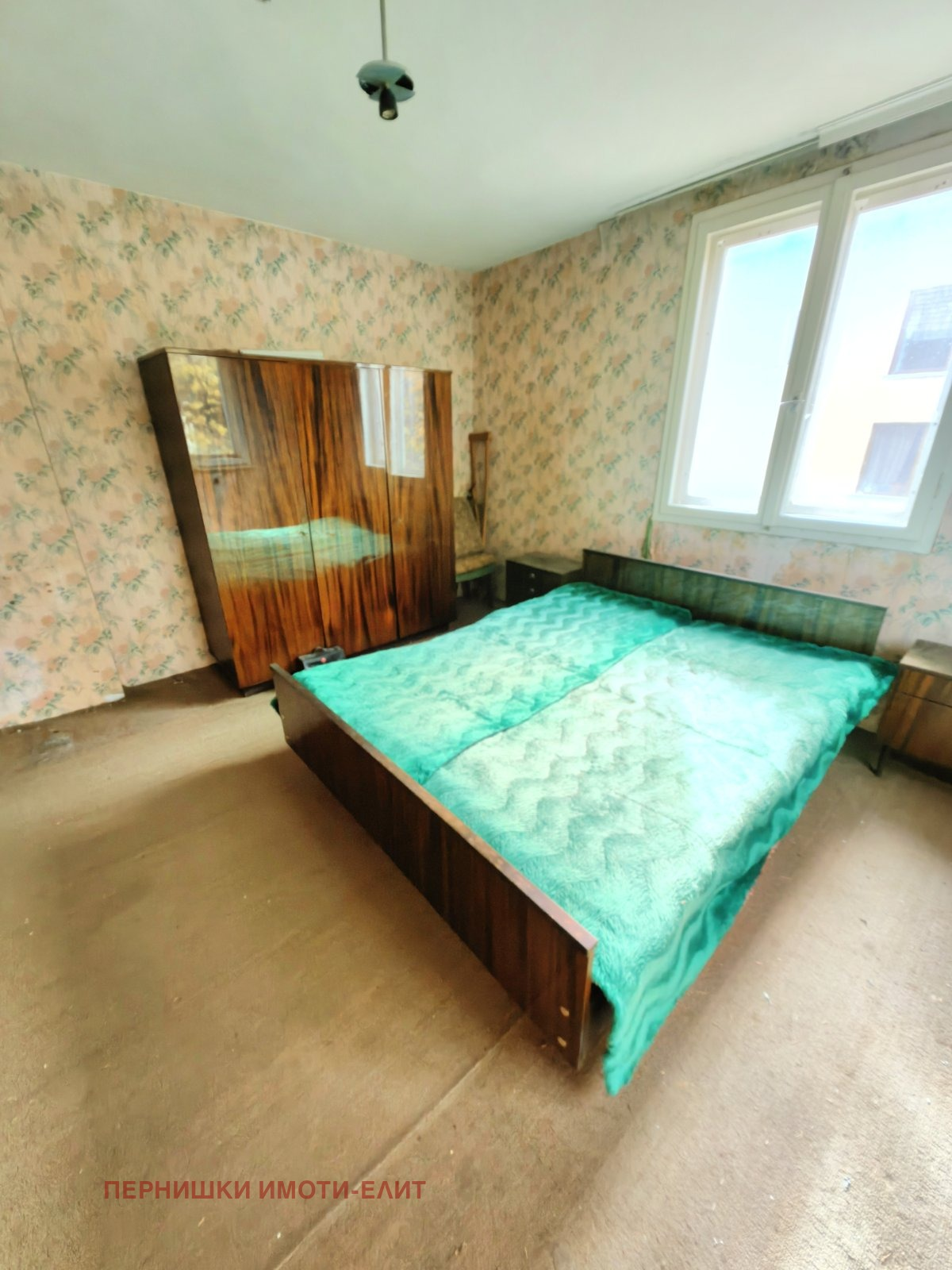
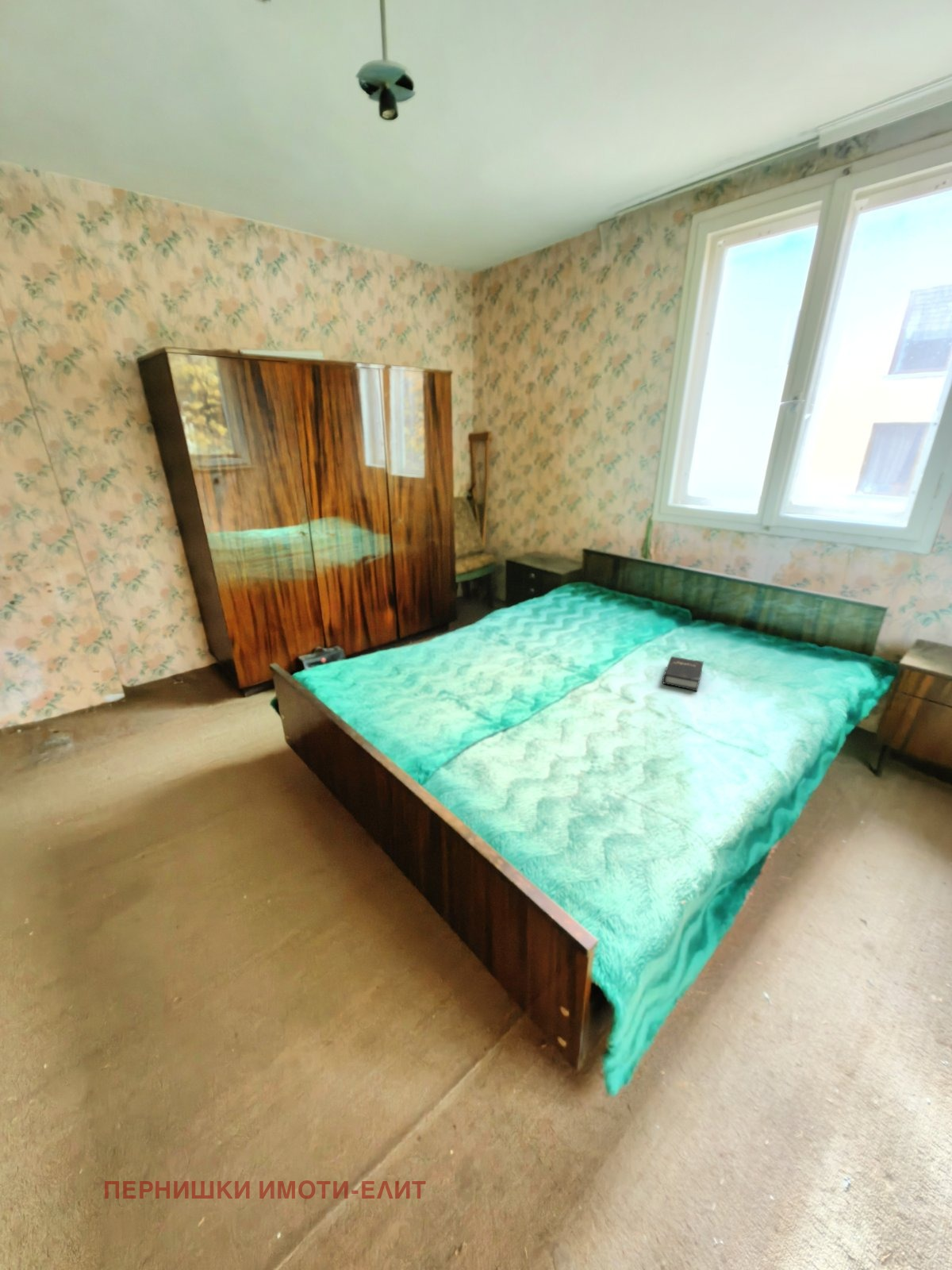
+ hardback book (683, 672)
